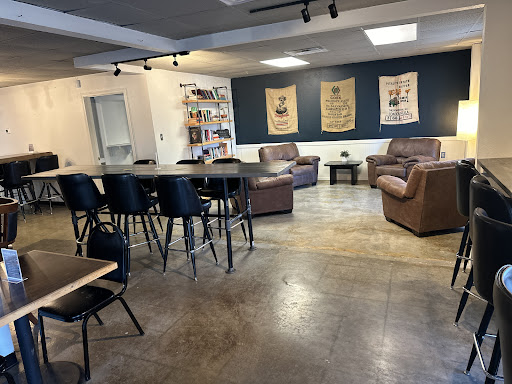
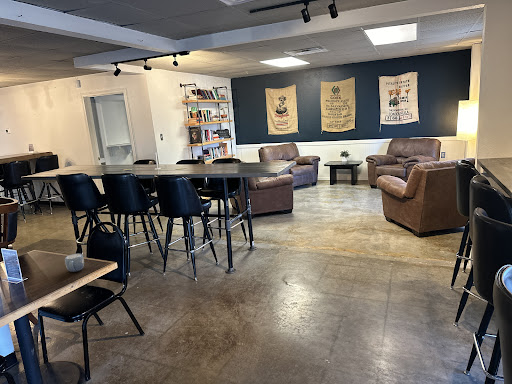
+ mug (74, 264)
